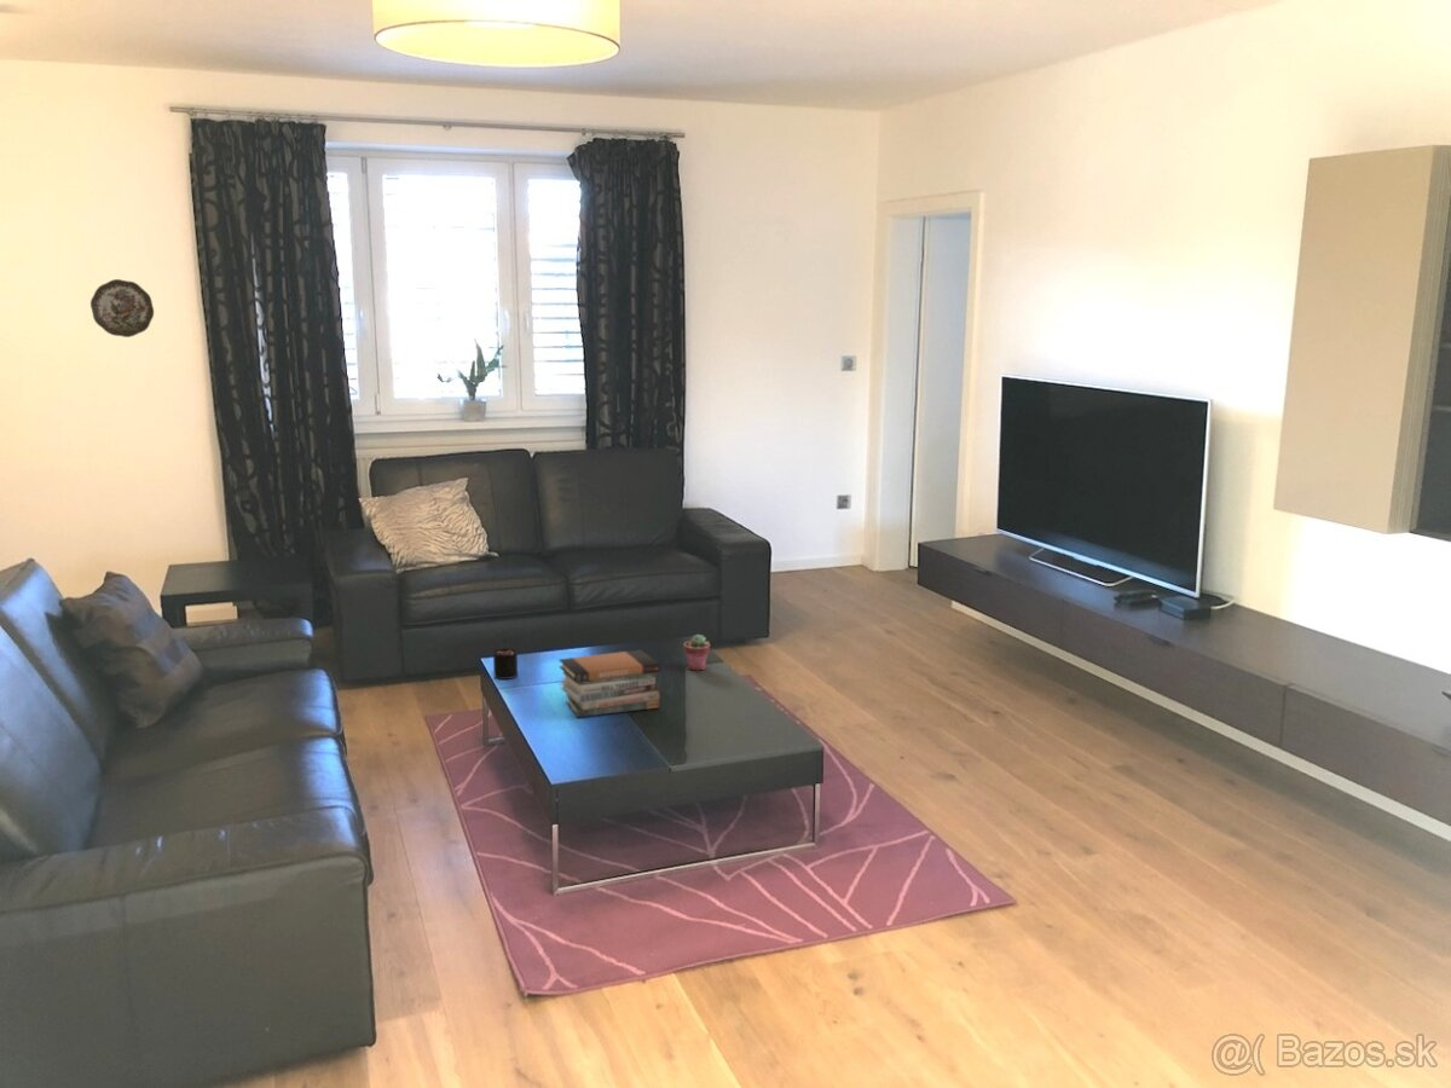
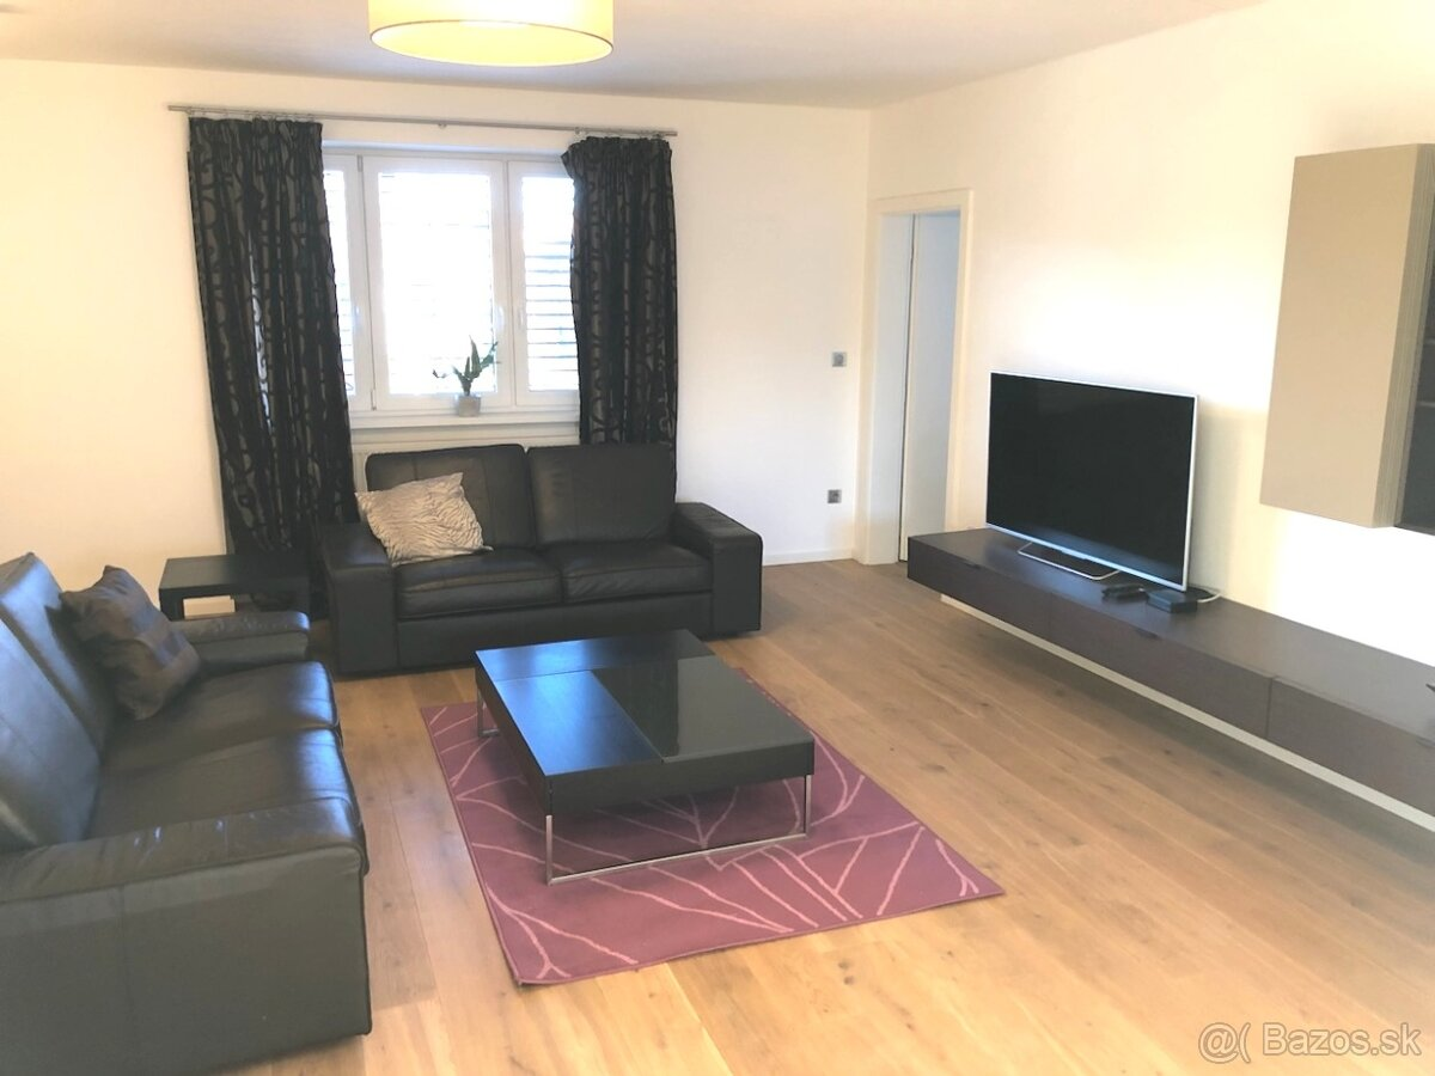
- candle (504, 658)
- book stack (609, 683)
- potted succulent (696, 650)
- decorative plate (122, 308)
